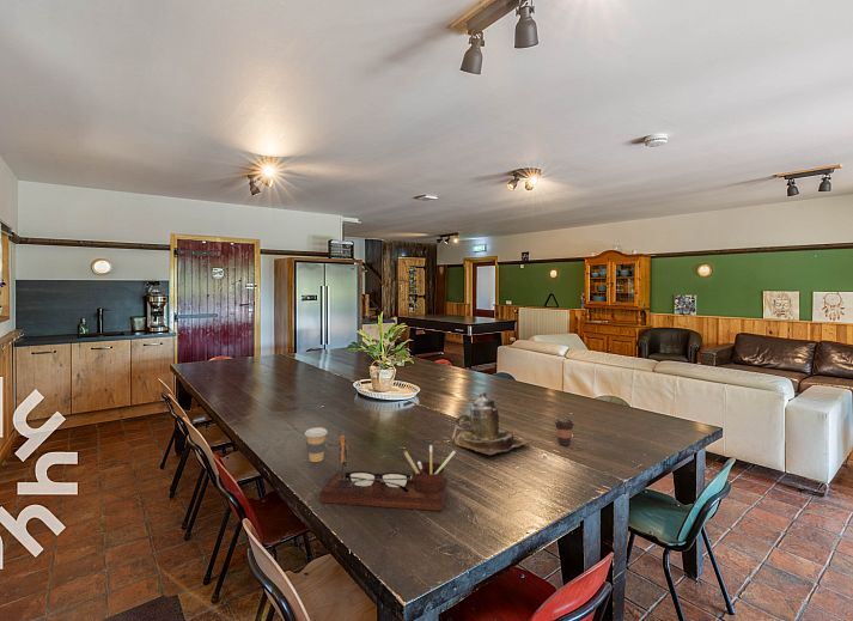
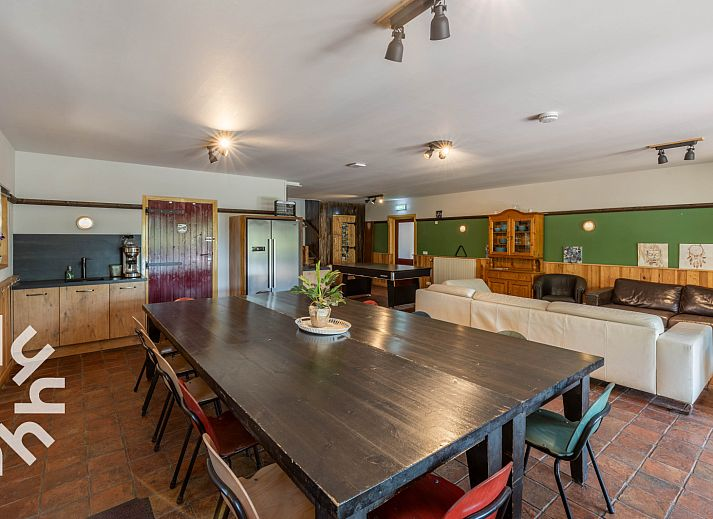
- desk organizer (390, 473)
- teapot (491, 419)
- coffee cup (563, 432)
- coffee cup (316, 444)
